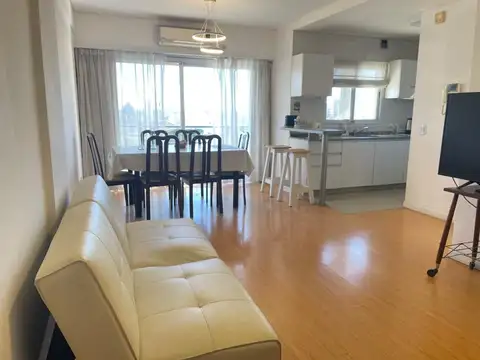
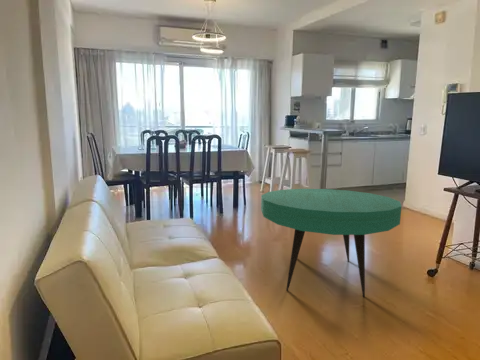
+ coffee table (326, 233)
